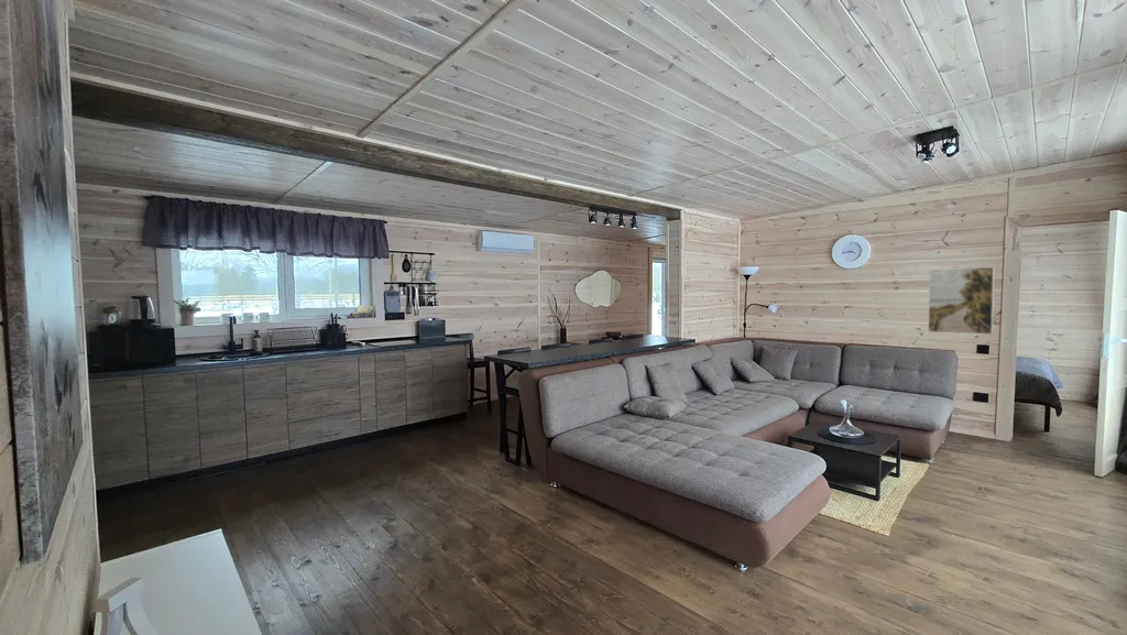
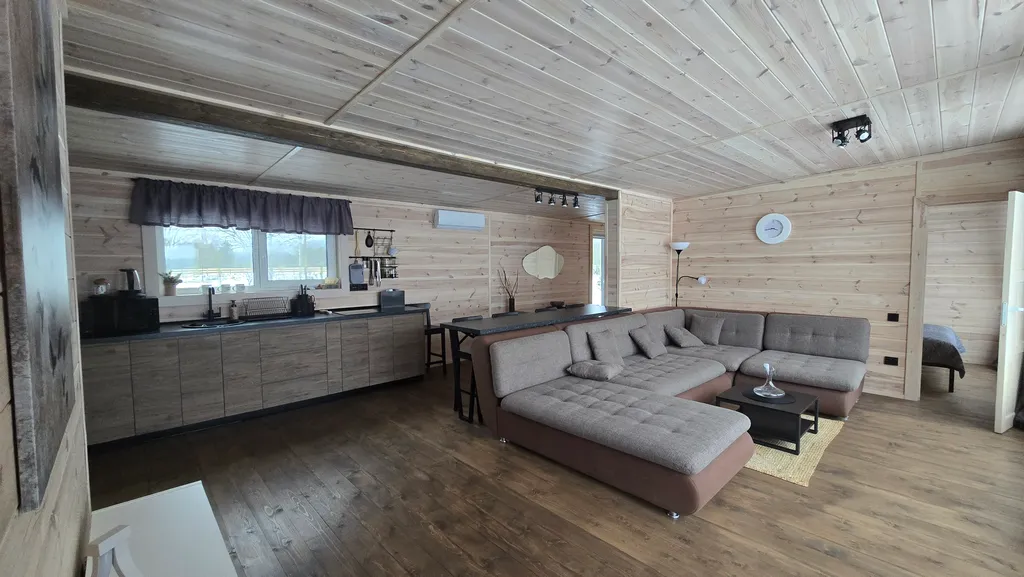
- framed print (960, 300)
